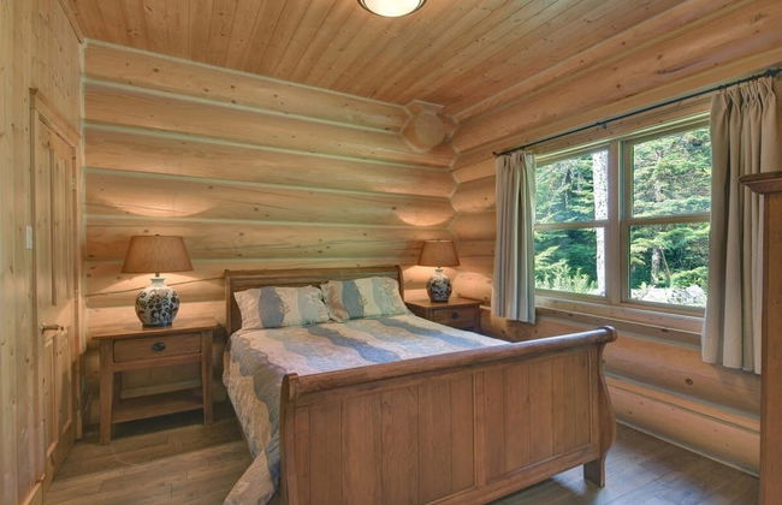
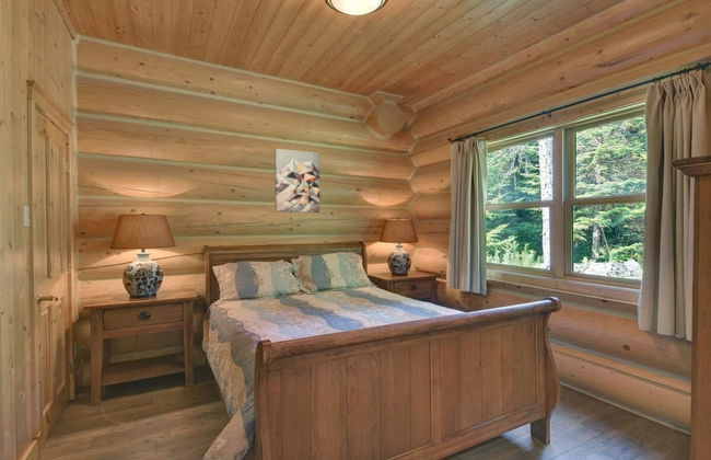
+ wall art (298, 182)
